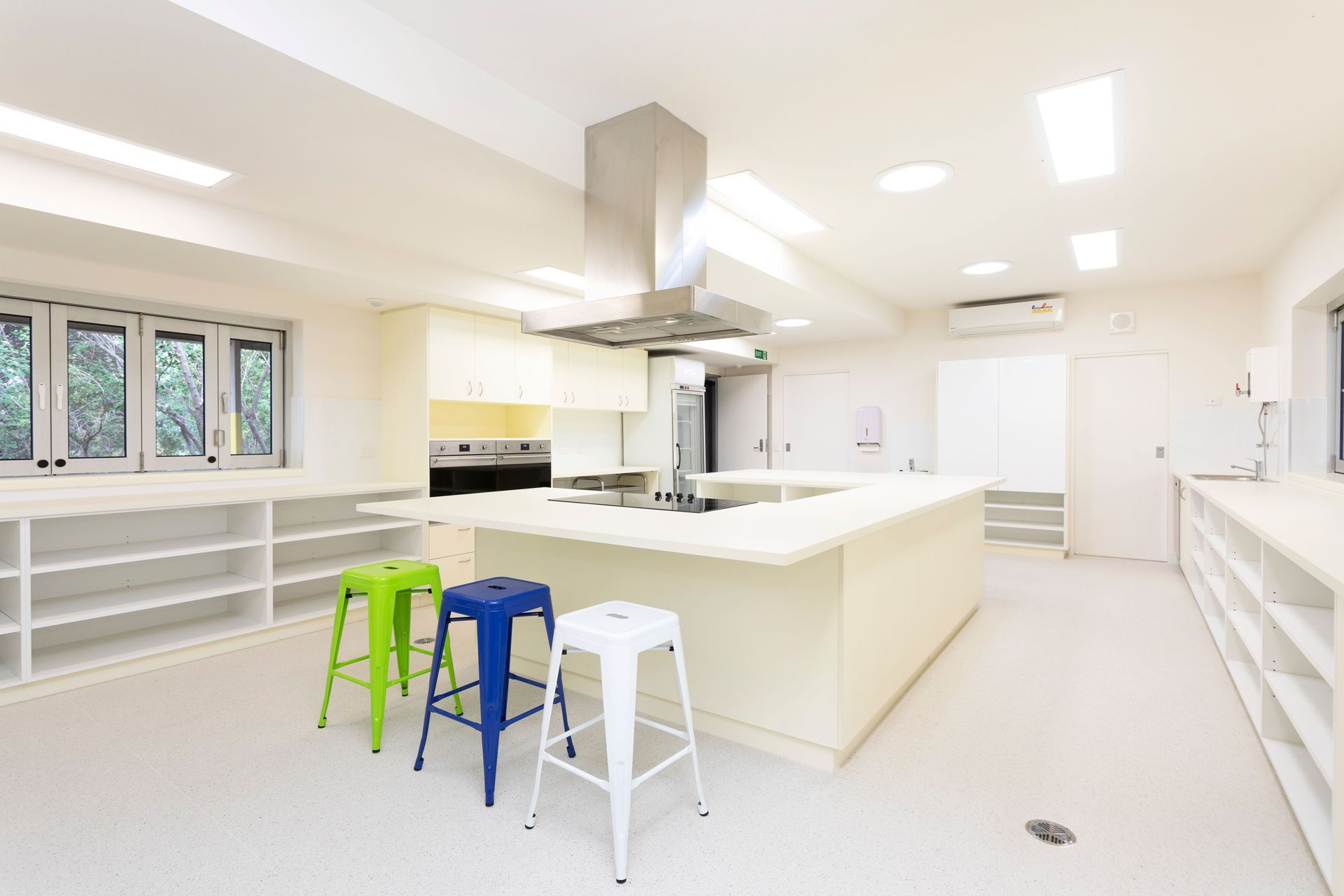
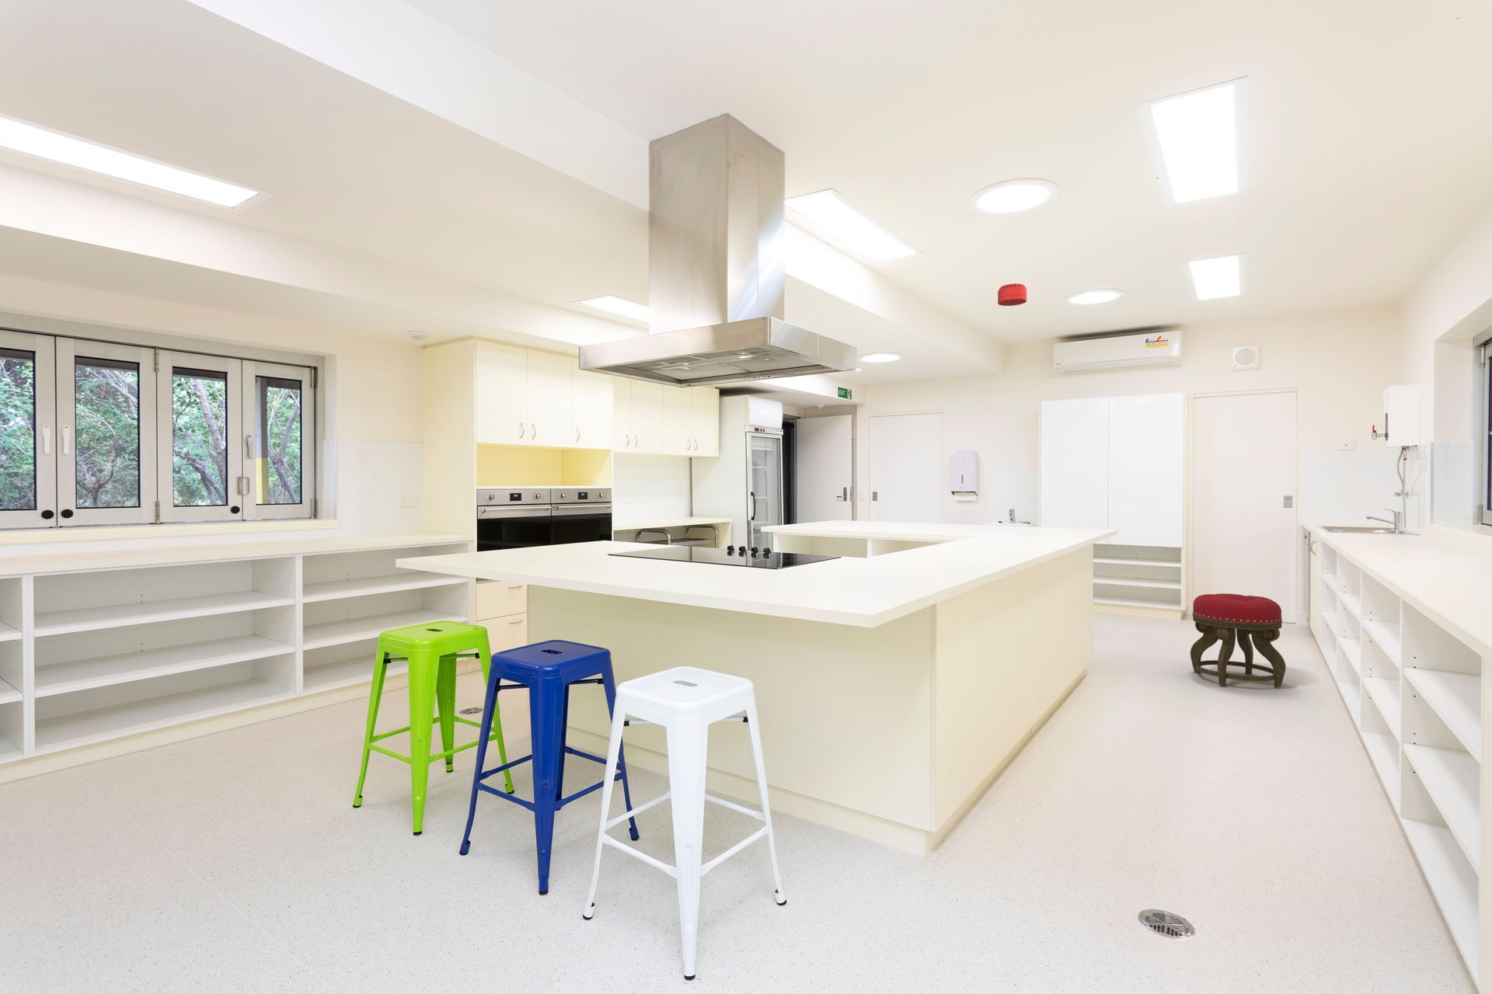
+ smoke detector (1011, 294)
+ stool (1234, 638)
